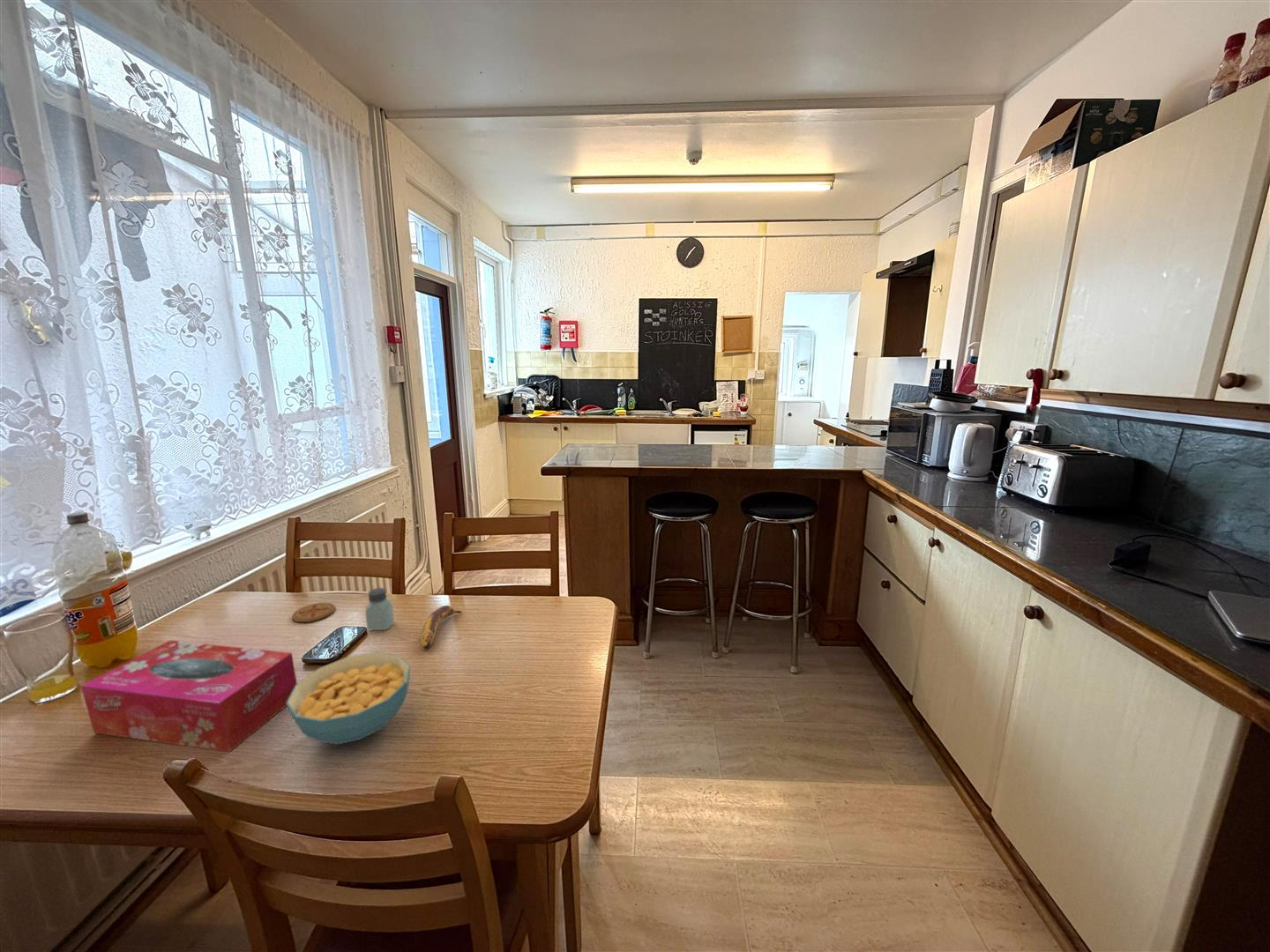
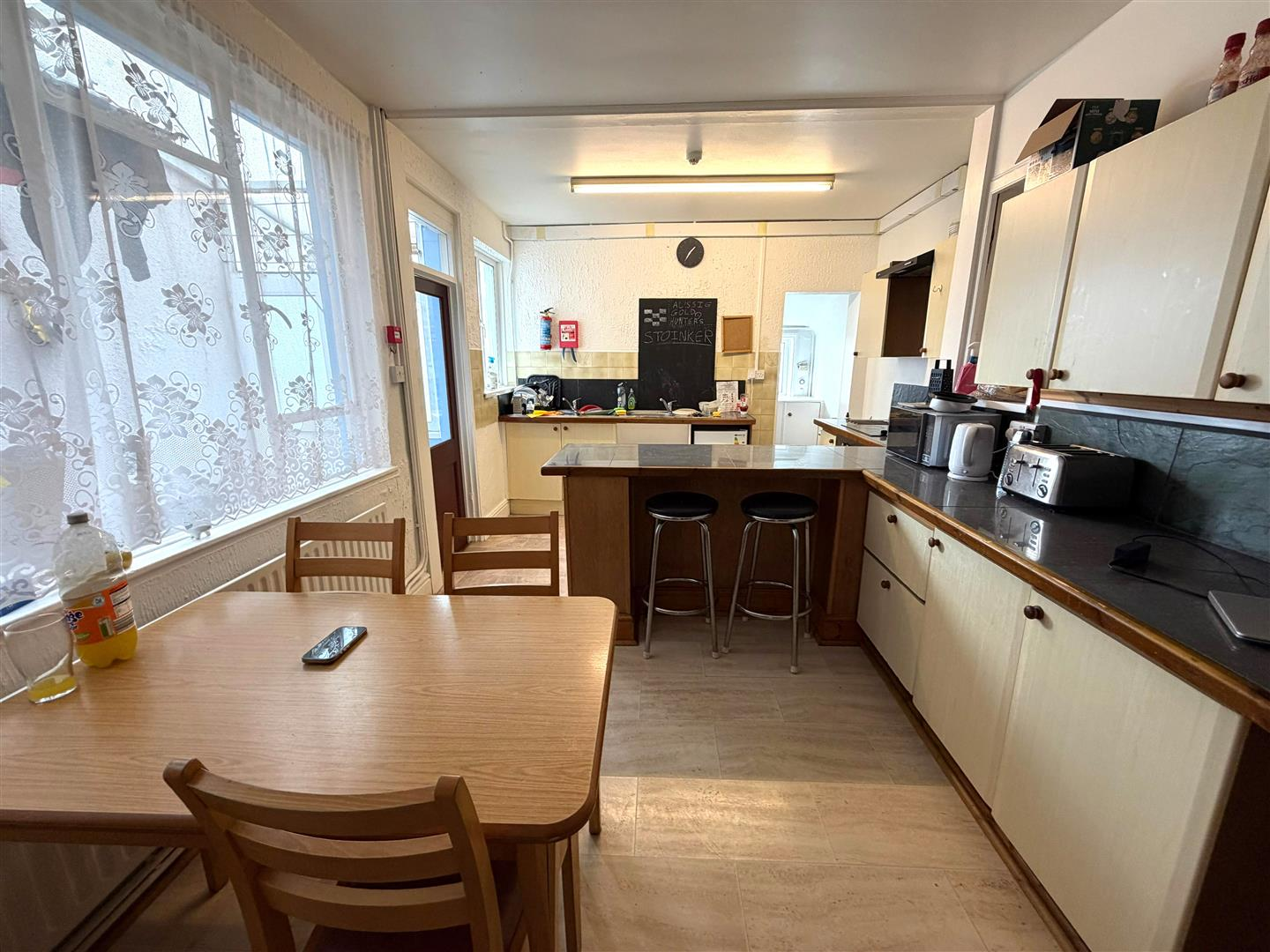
- banana (437, 623)
- tissue box (197, 691)
- coaster (314, 612)
- cereal bowl (355, 705)
- saltshaker (378, 608)
